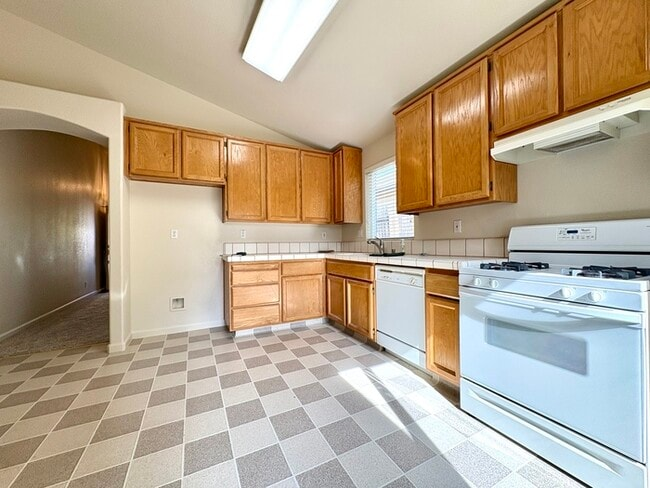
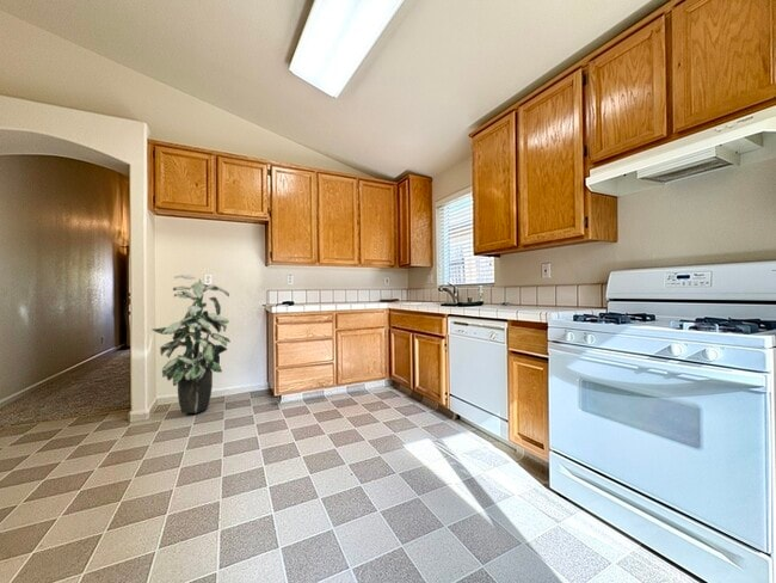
+ indoor plant (192, 343)
